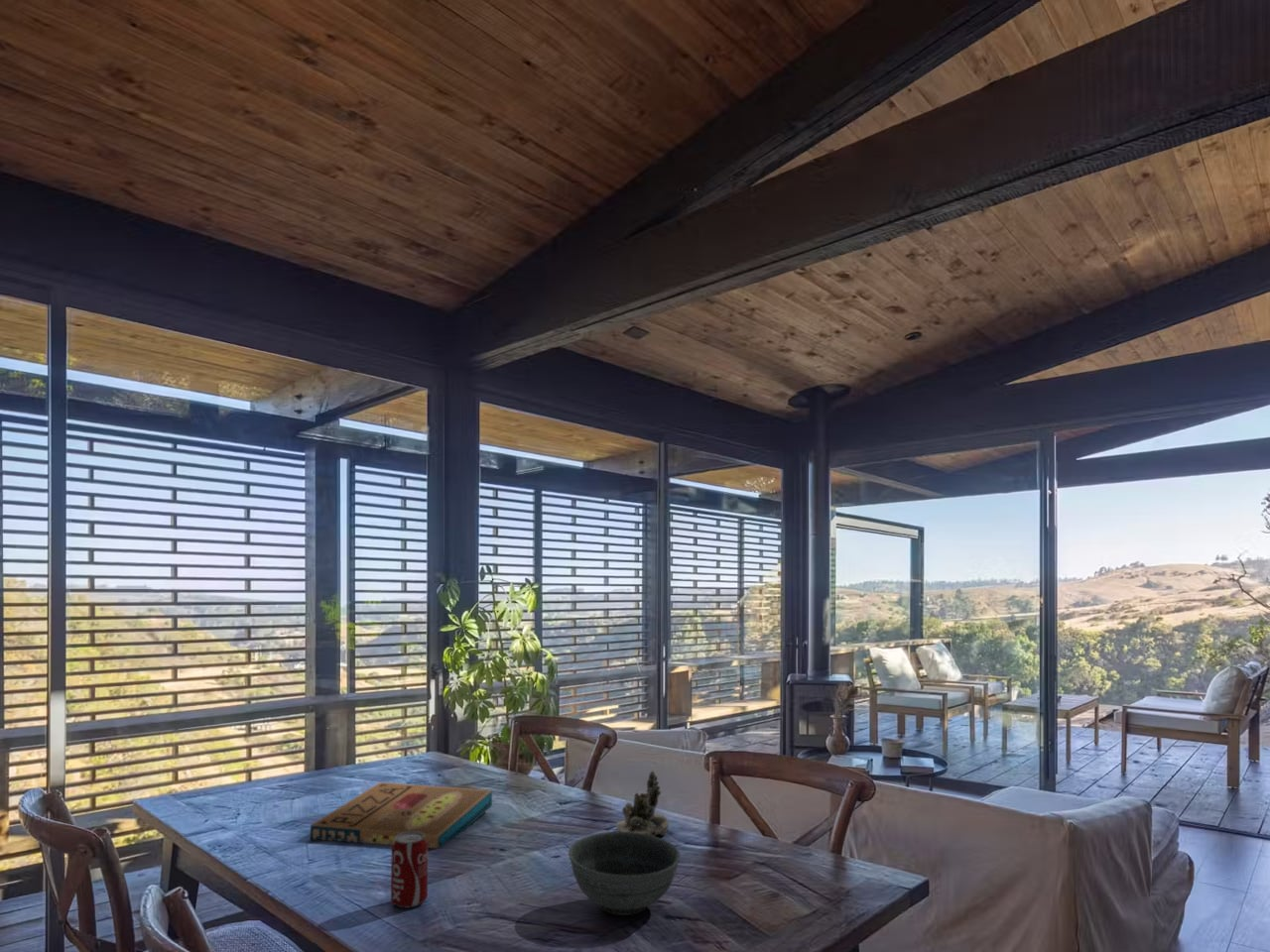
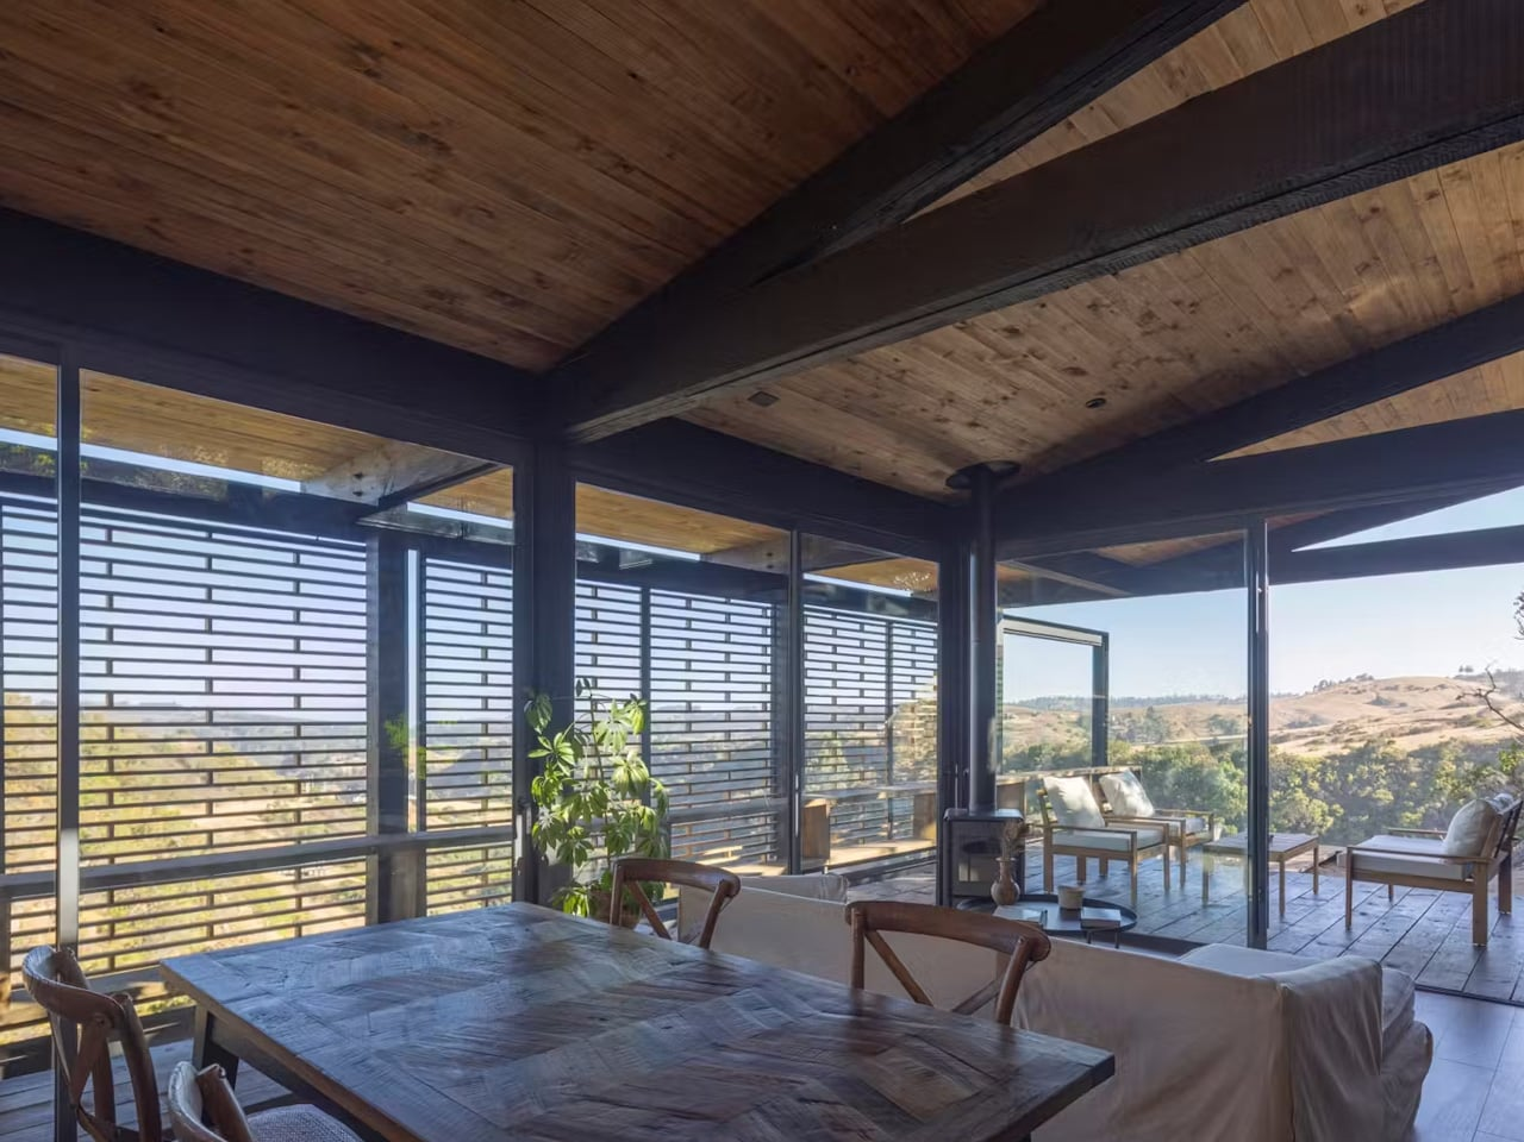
- pizza box (406, 814)
- succulent planter (642, 800)
- beverage can (409, 869)
- bowl (624, 878)
